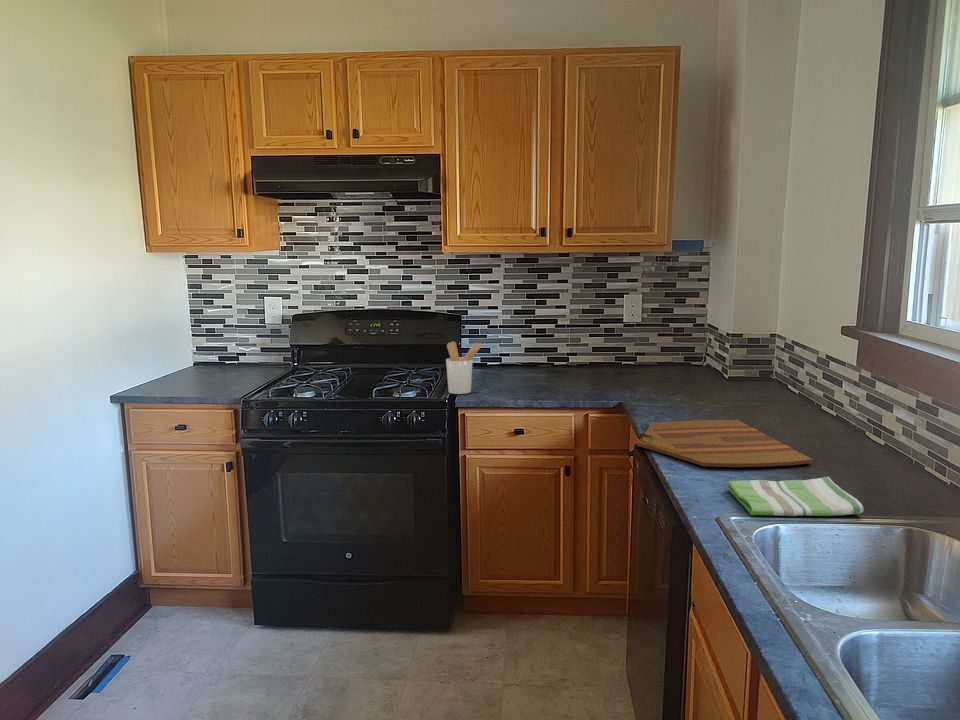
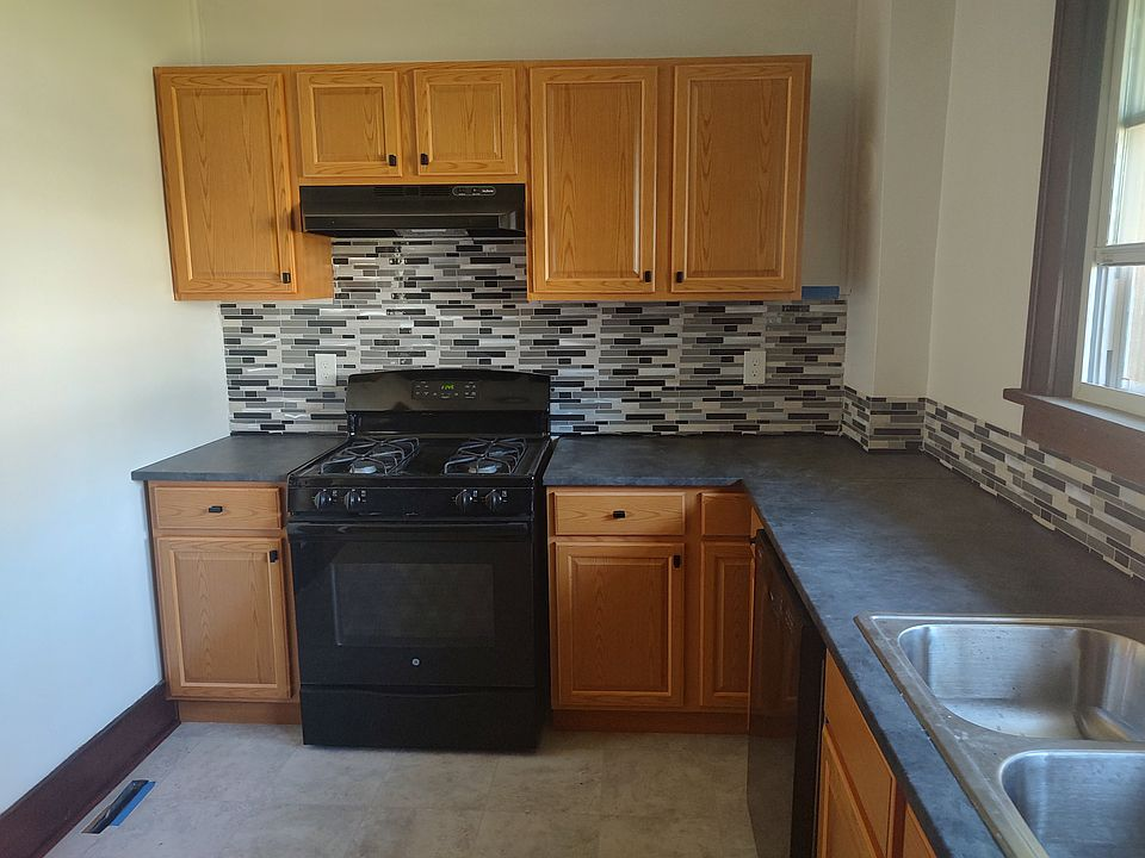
- dish towel (791, 495)
- utensil holder (465, 366)
- cutting board (704, 439)
